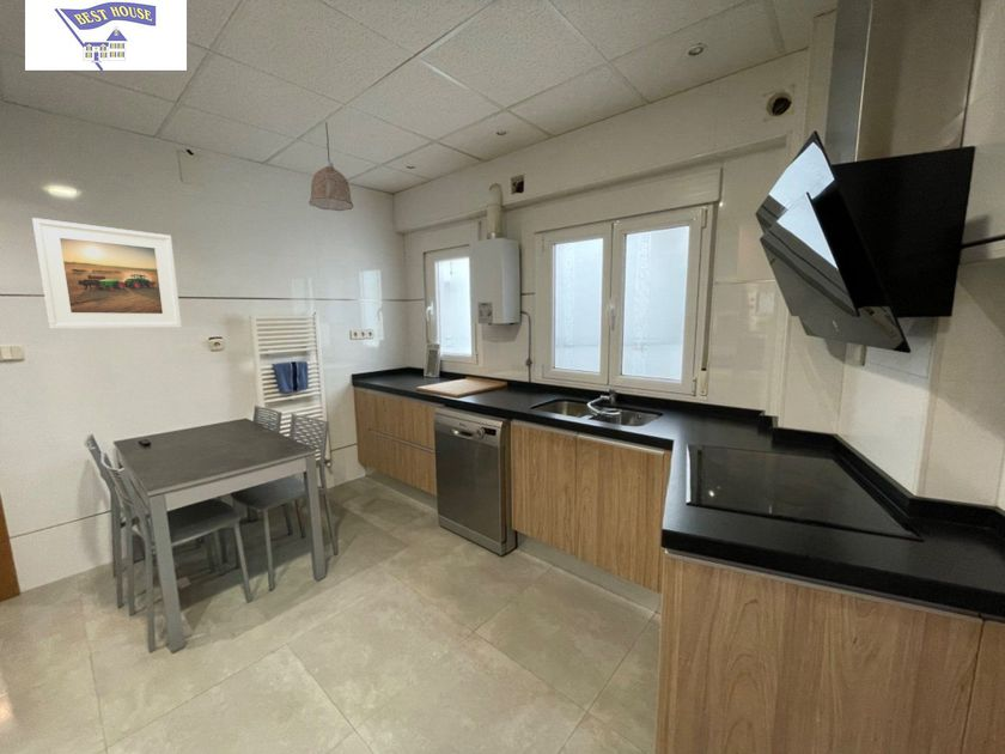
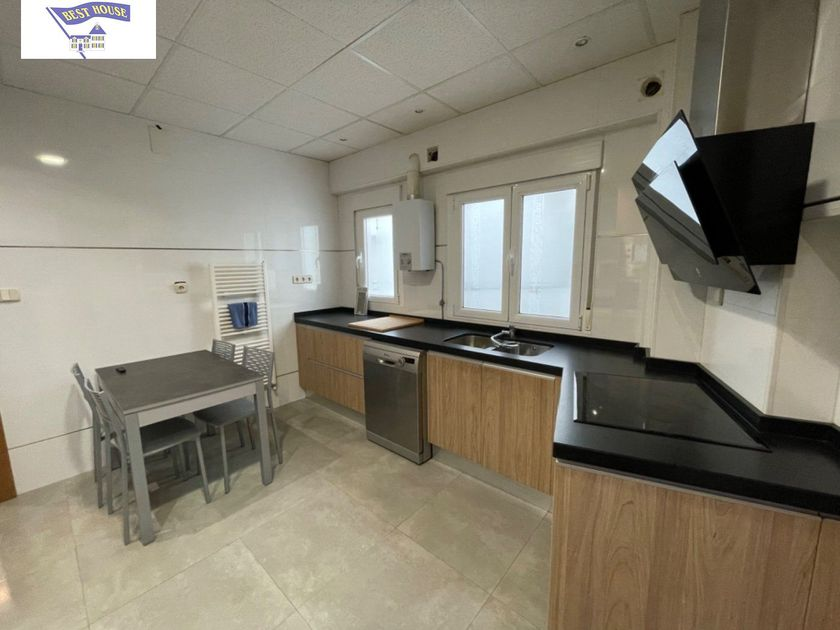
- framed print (115, 278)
- pendant lamp (329, 164)
